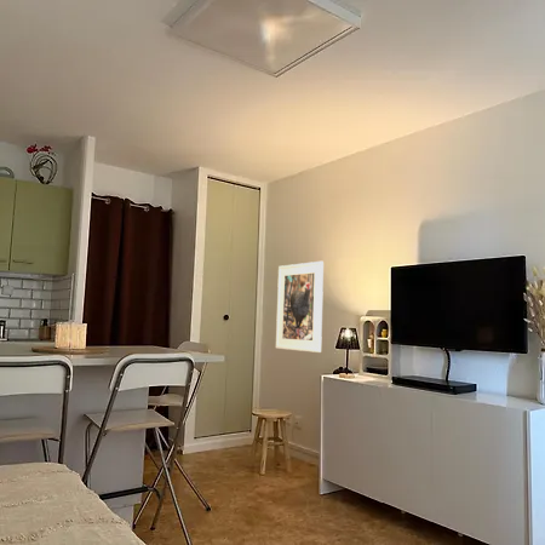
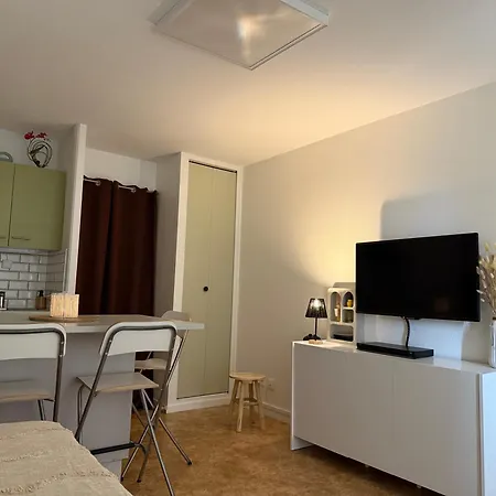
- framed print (298, 306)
